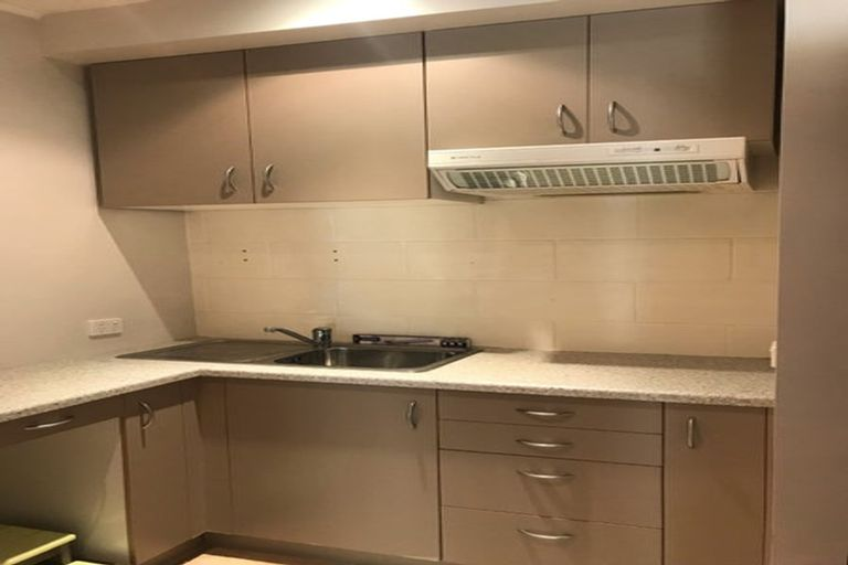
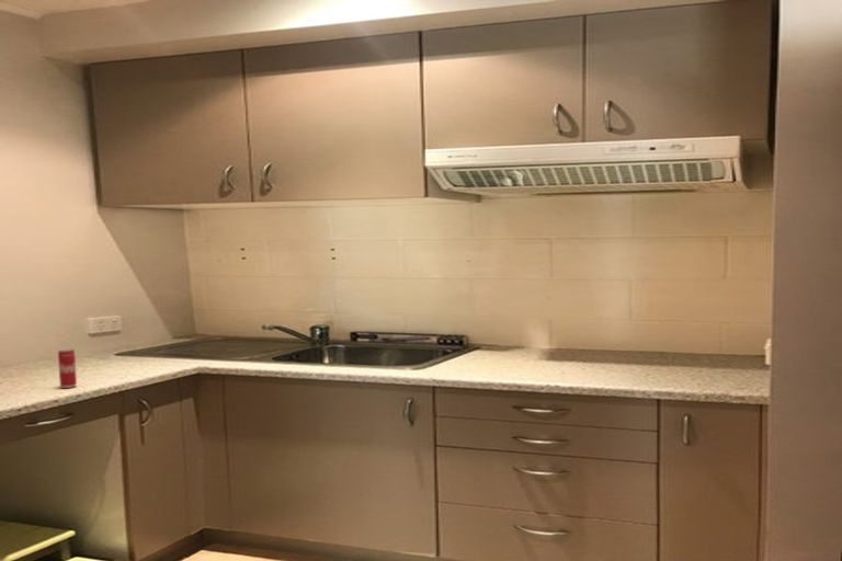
+ beverage can (67, 367)
